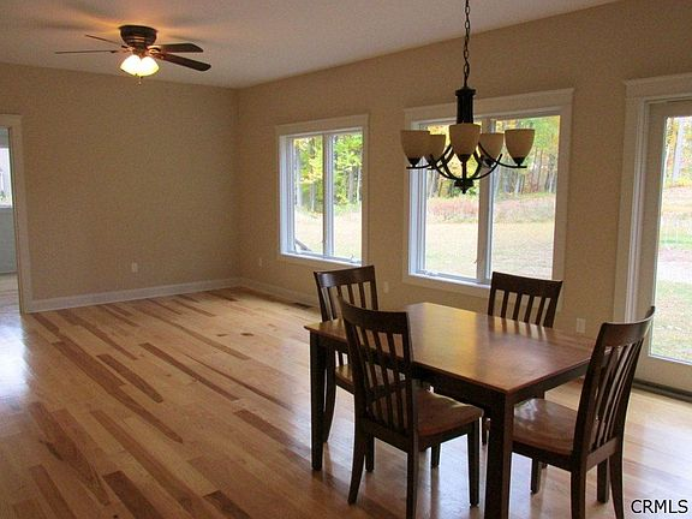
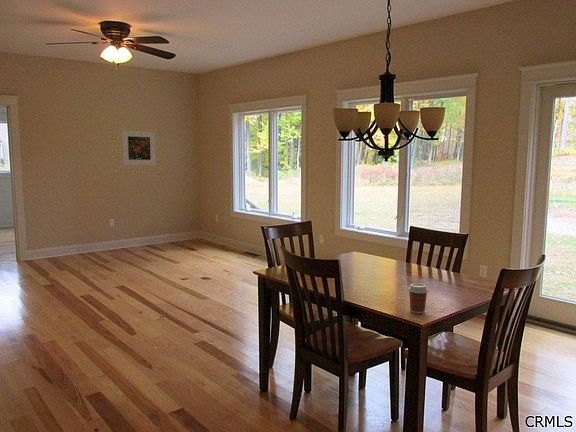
+ coffee cup (417, 298)
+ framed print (139, 148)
